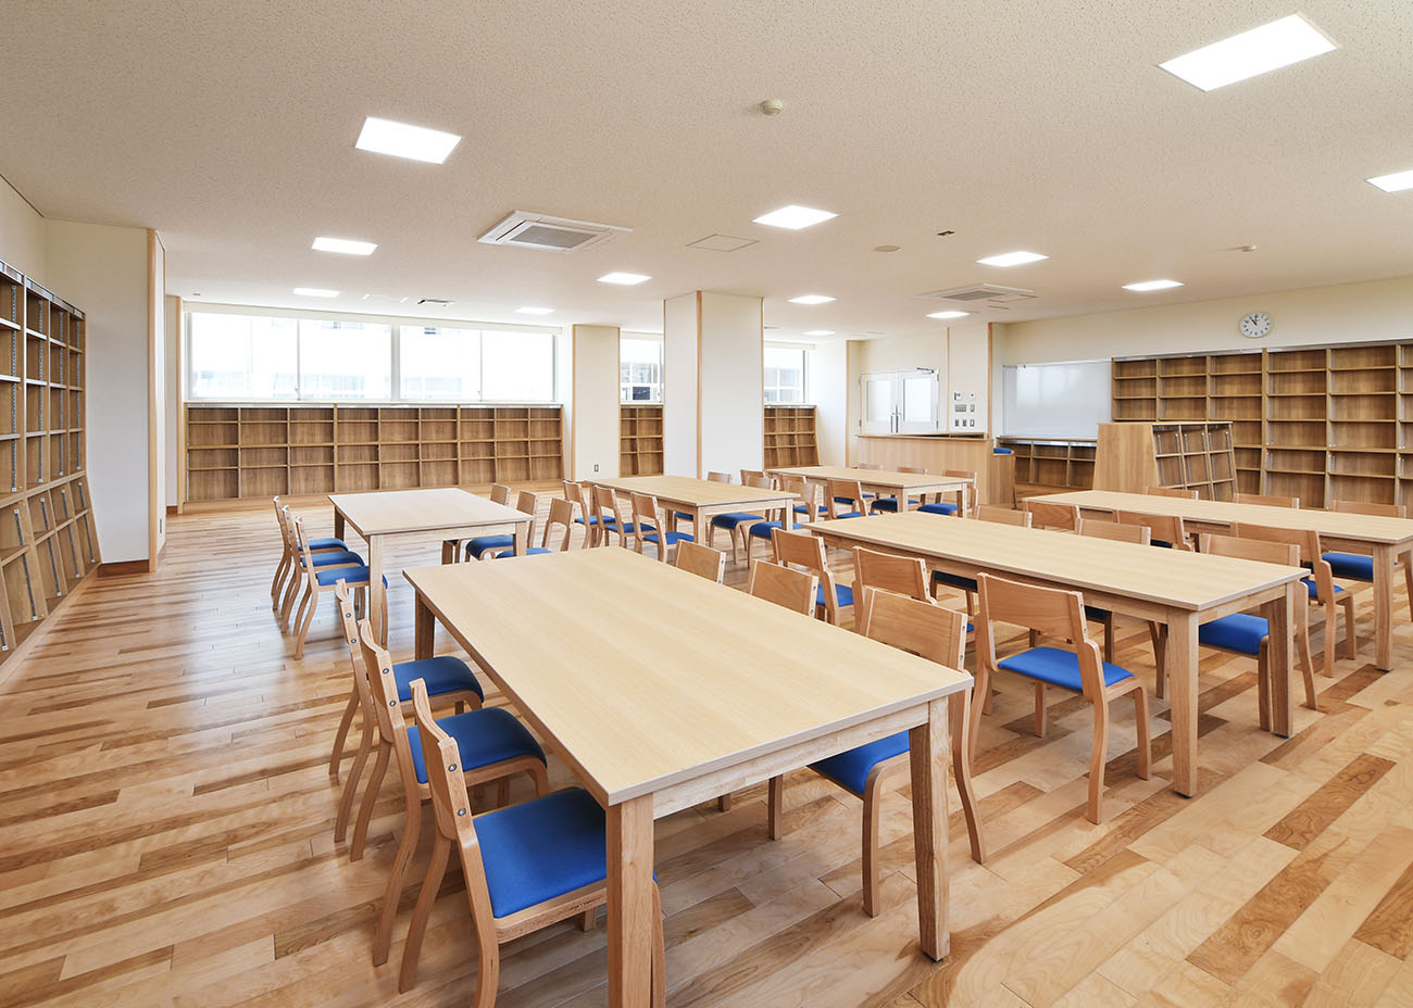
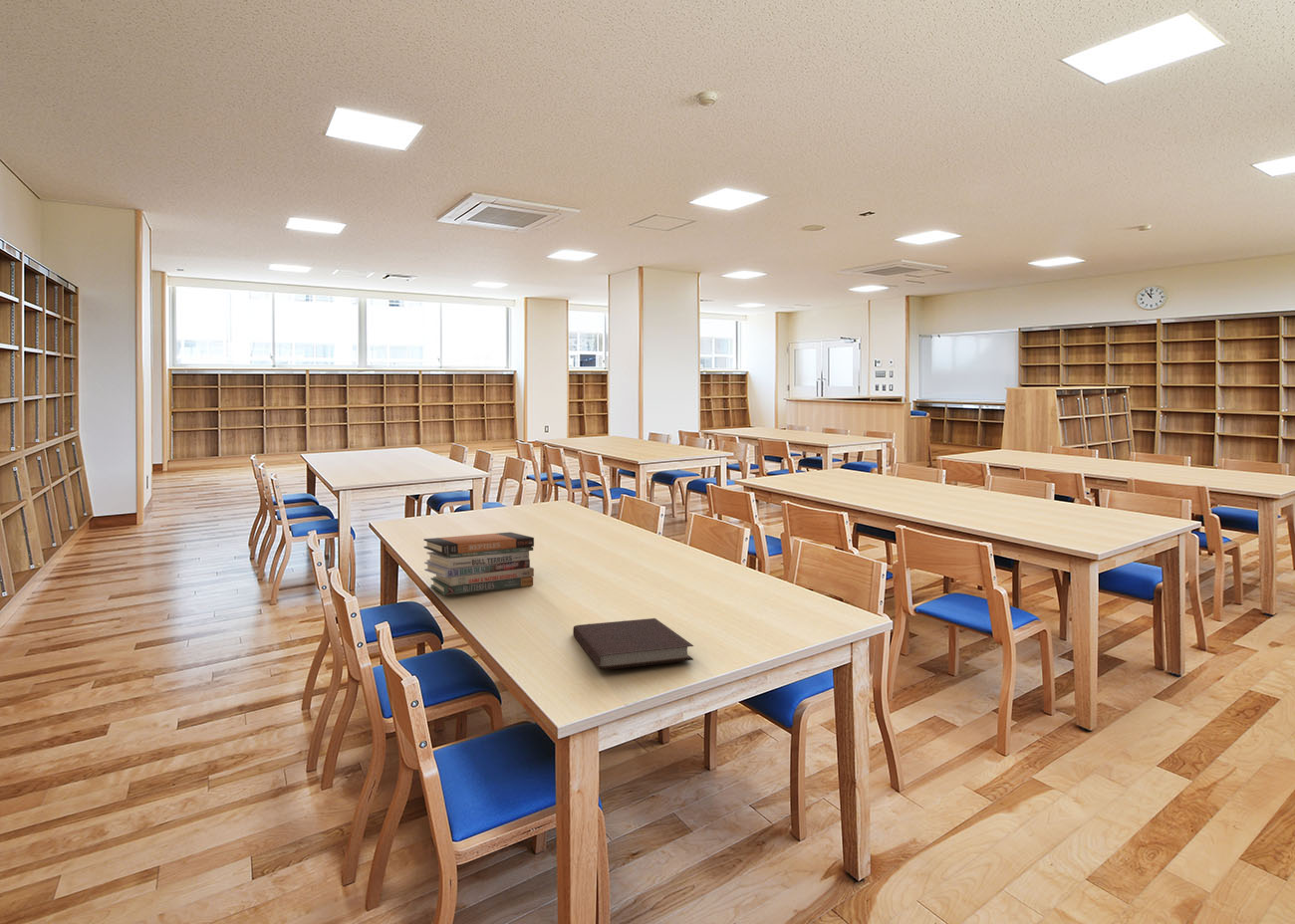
+ notebook (630, 641)
+ book stack (479, 562)
